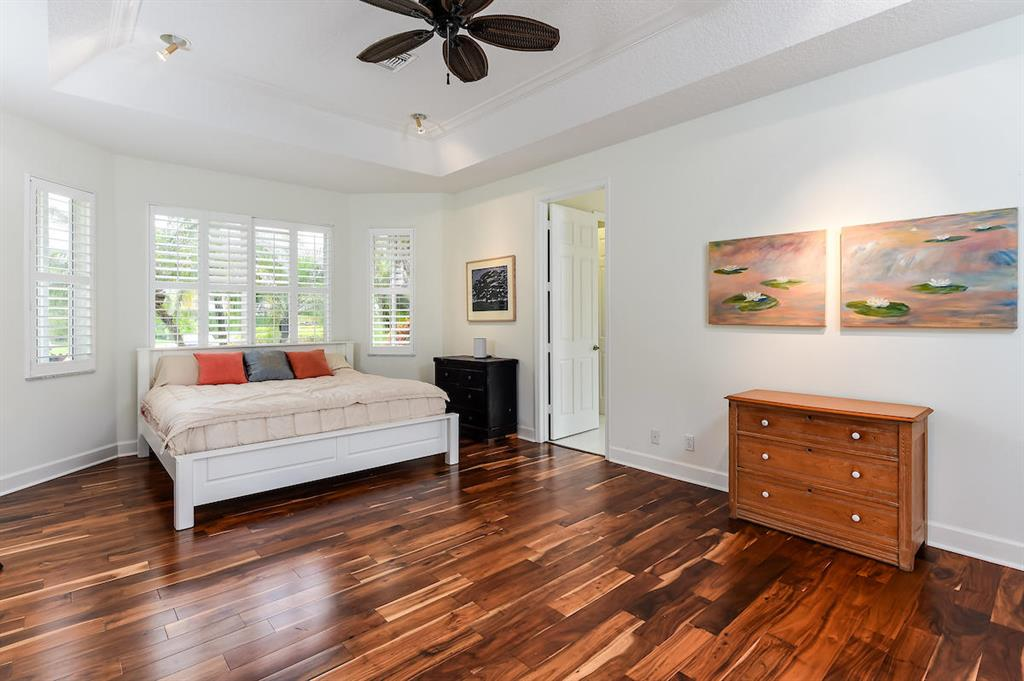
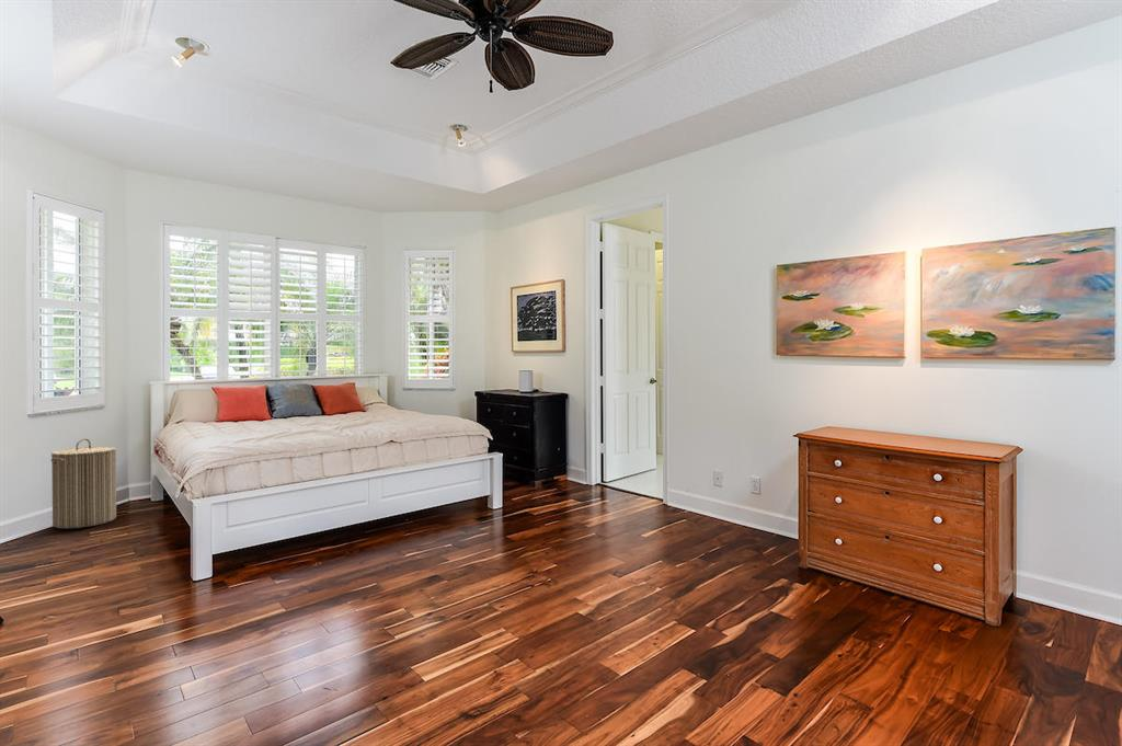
+ laundry hamper (84, 480)
